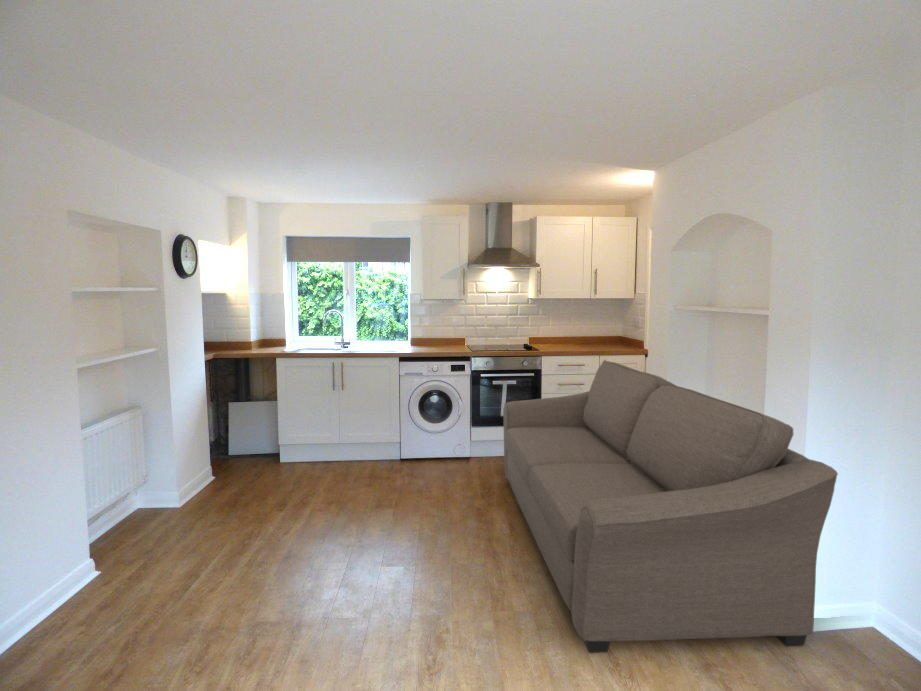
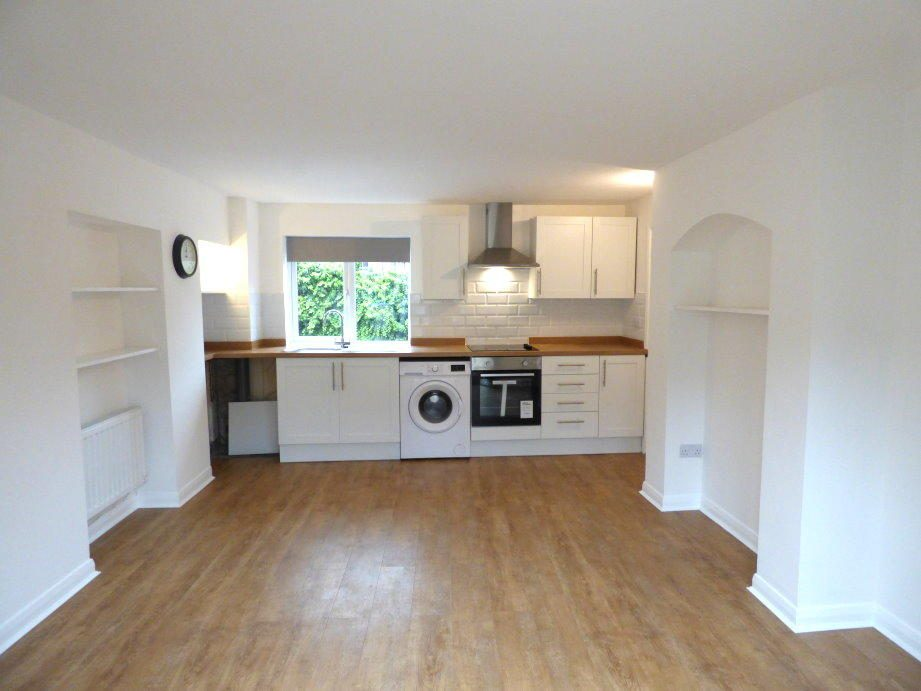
- sofa (610, 459)
